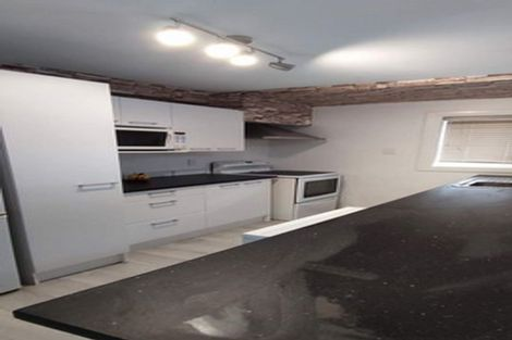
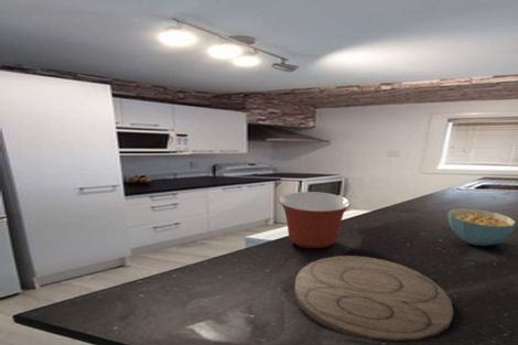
+ cutting board (367, 293)
+ cereal bowl (478, 229)
+ mixing bowl (313, 222)
